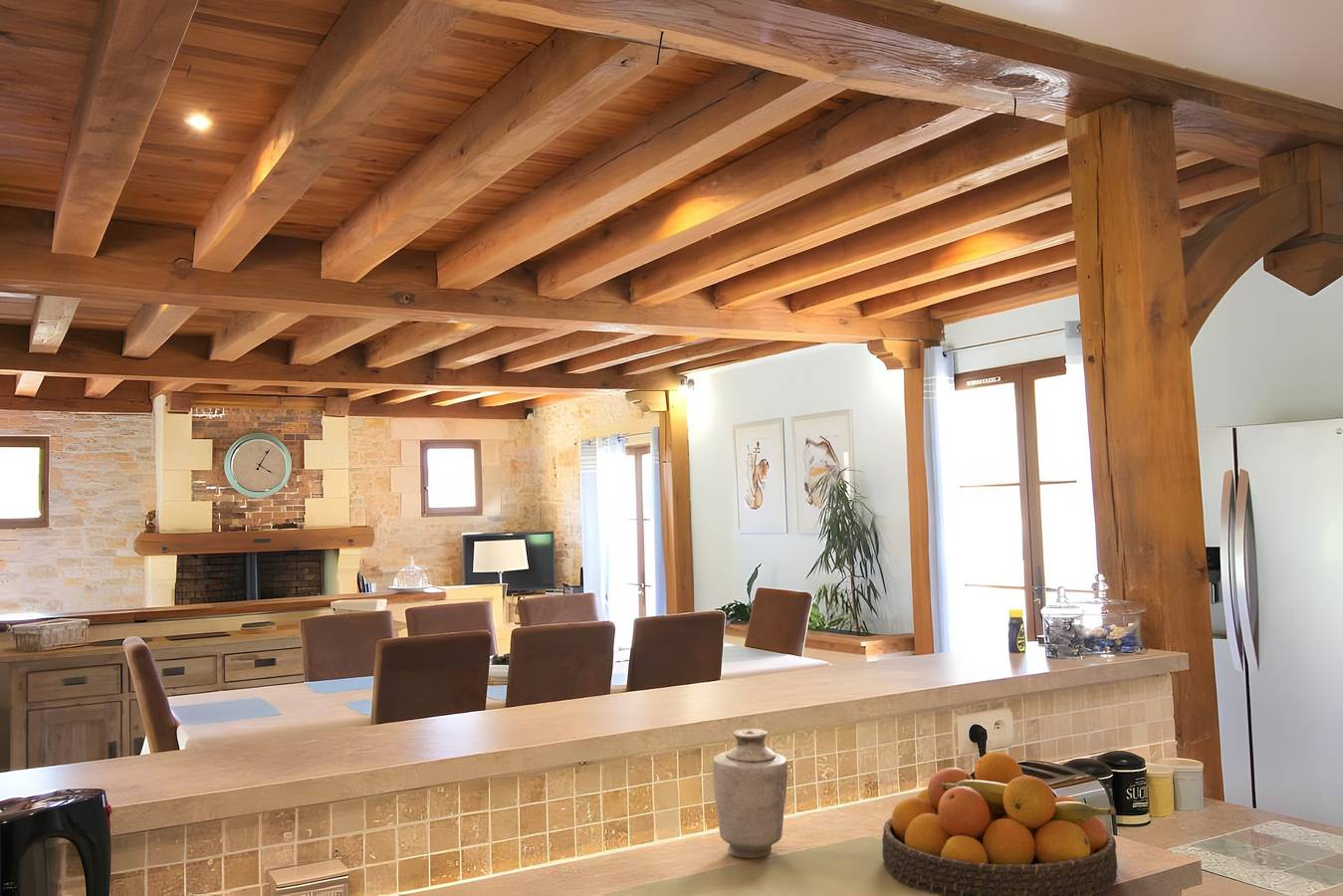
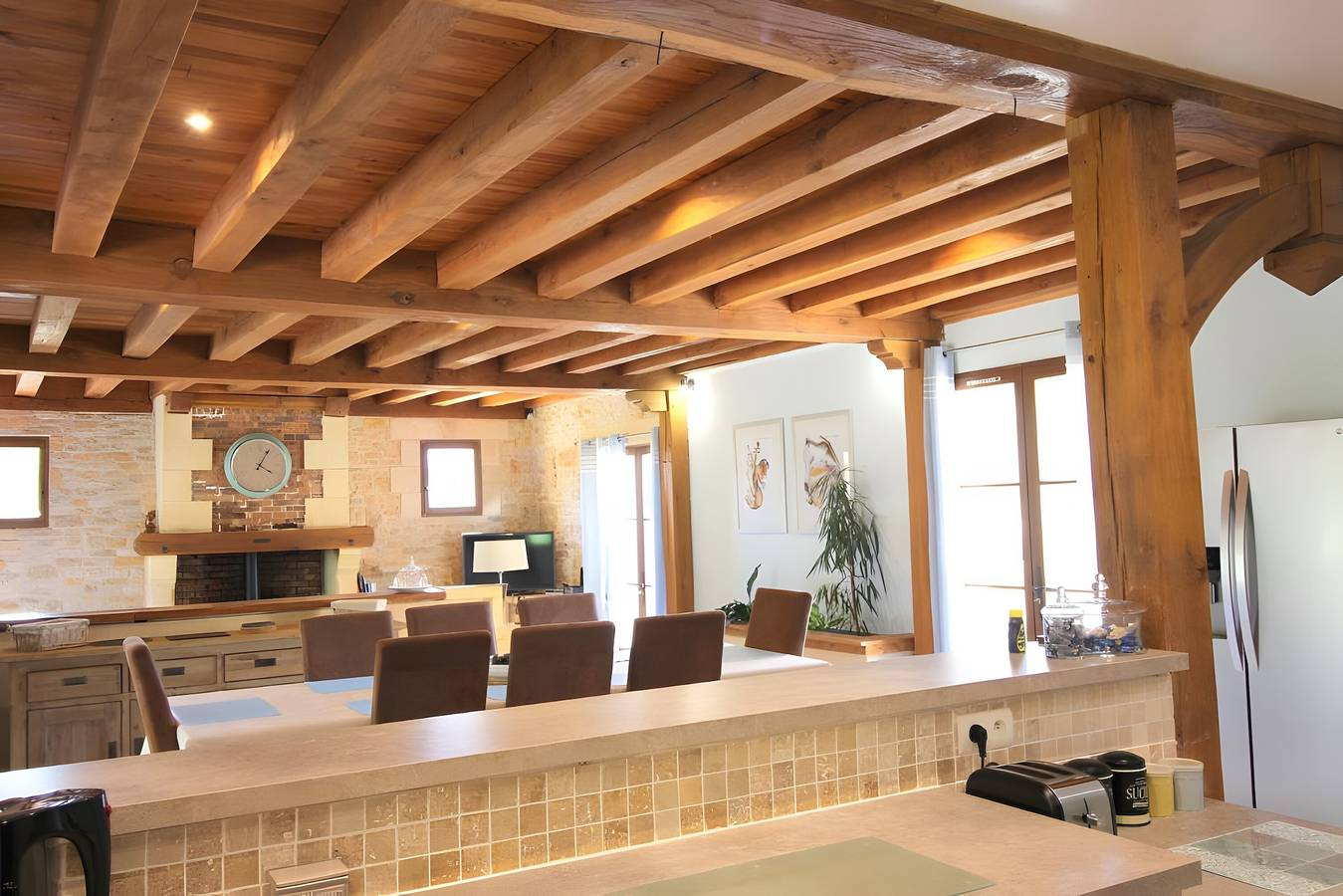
- fruit bowl (994, 815)
- vase (751, 790)
